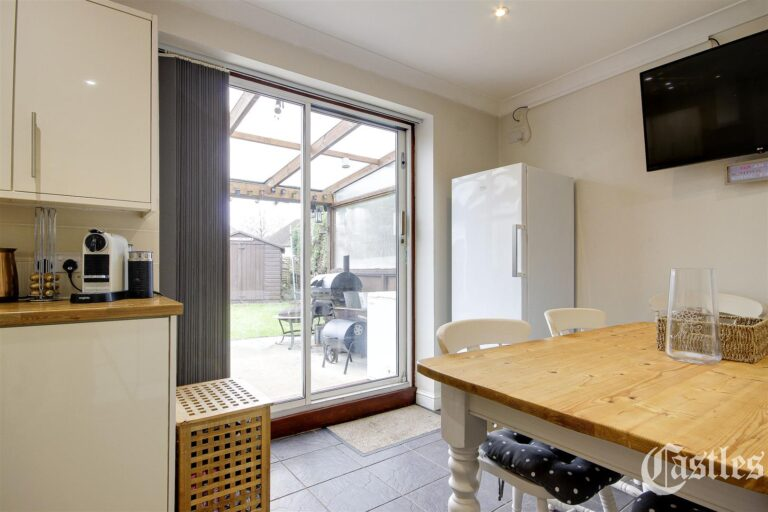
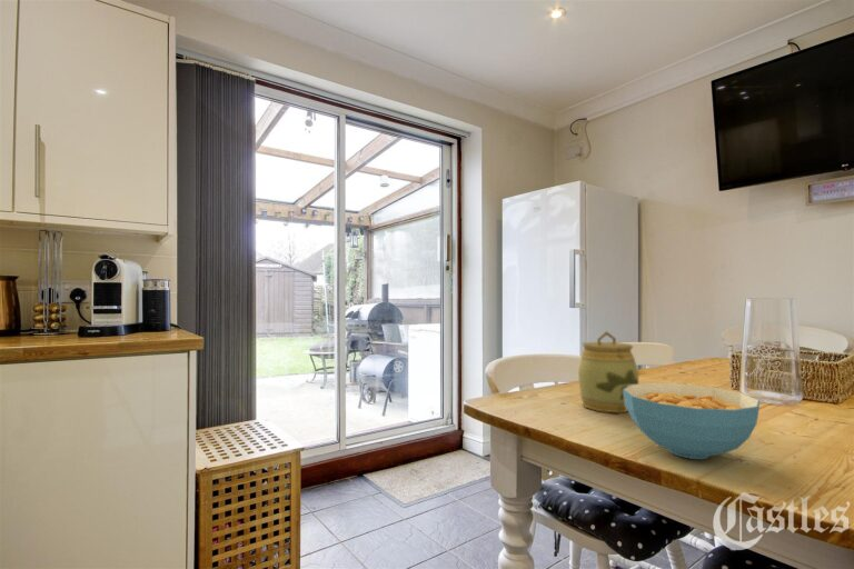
+ cereal bowl (687, 423)
+ jar (606, 368)
